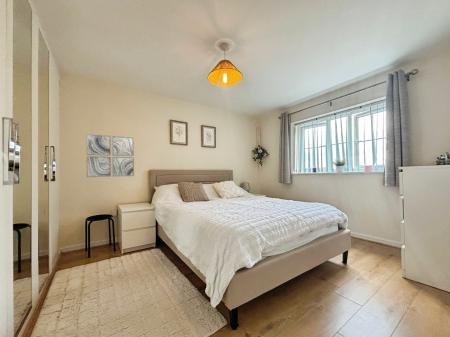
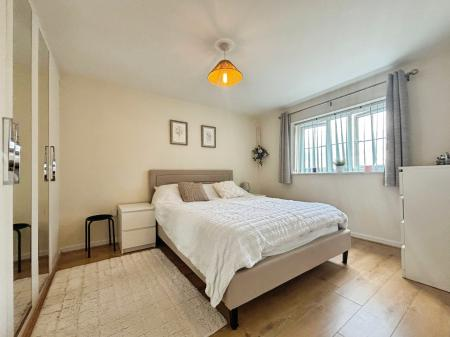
- wall art (112, 155)
